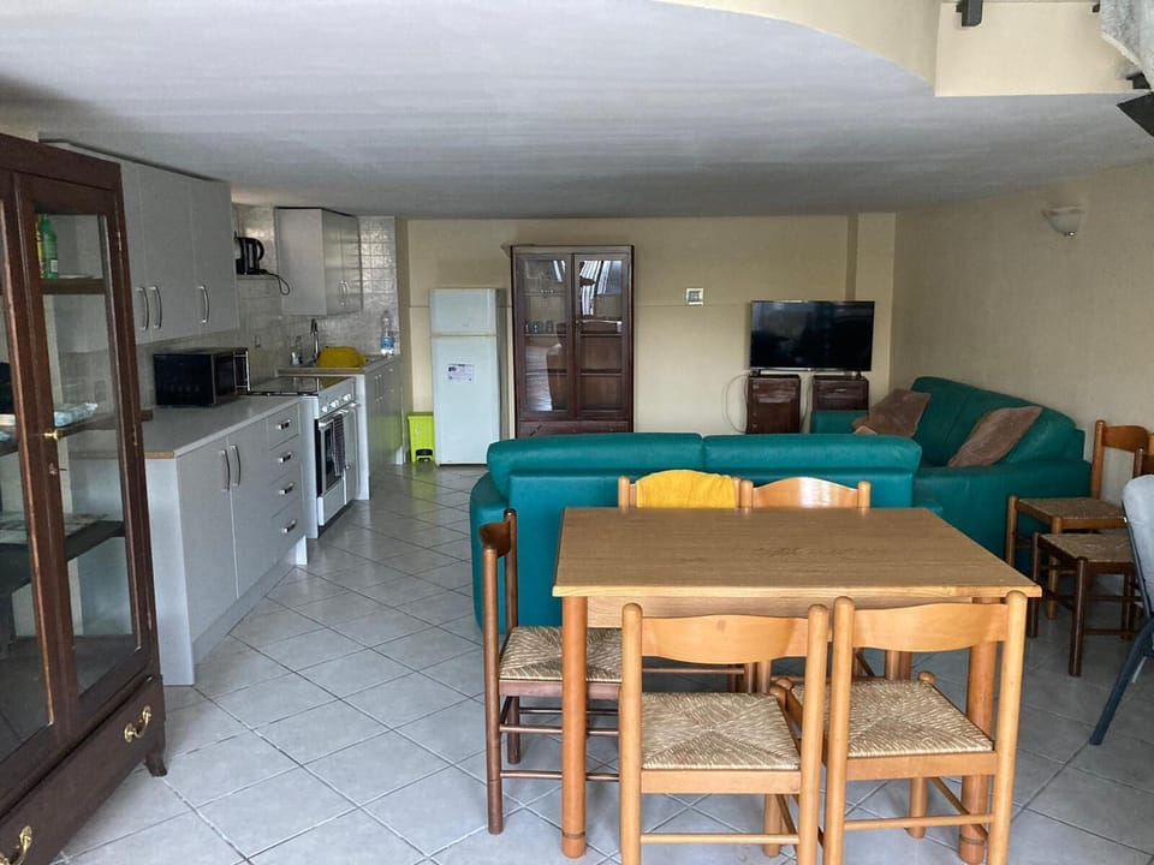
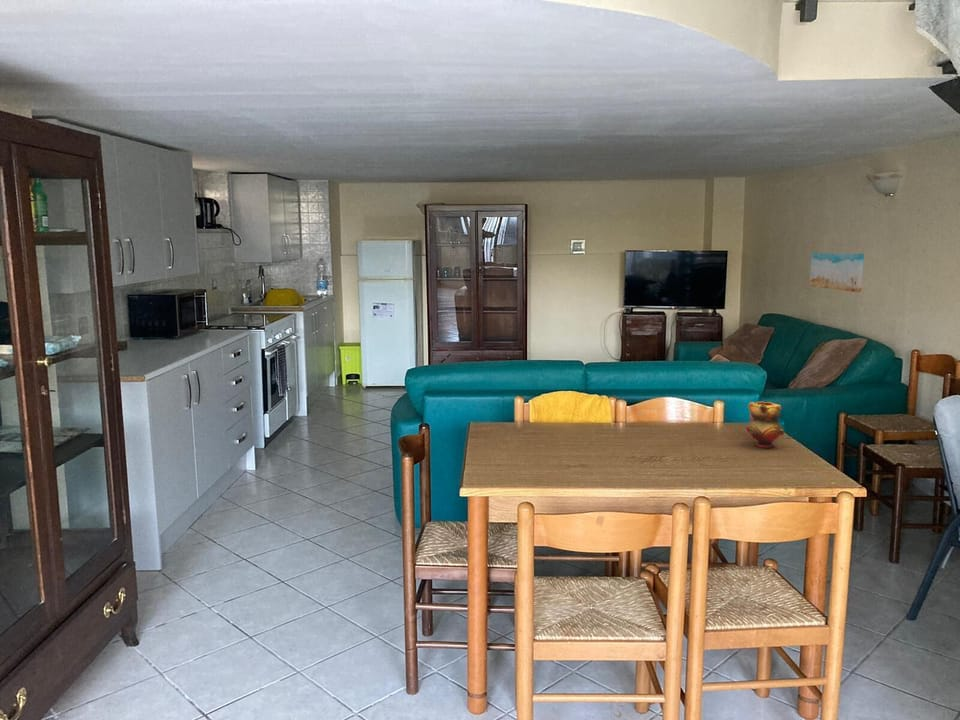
+ wall art (836, 271)
+ teapot (765, 420)
